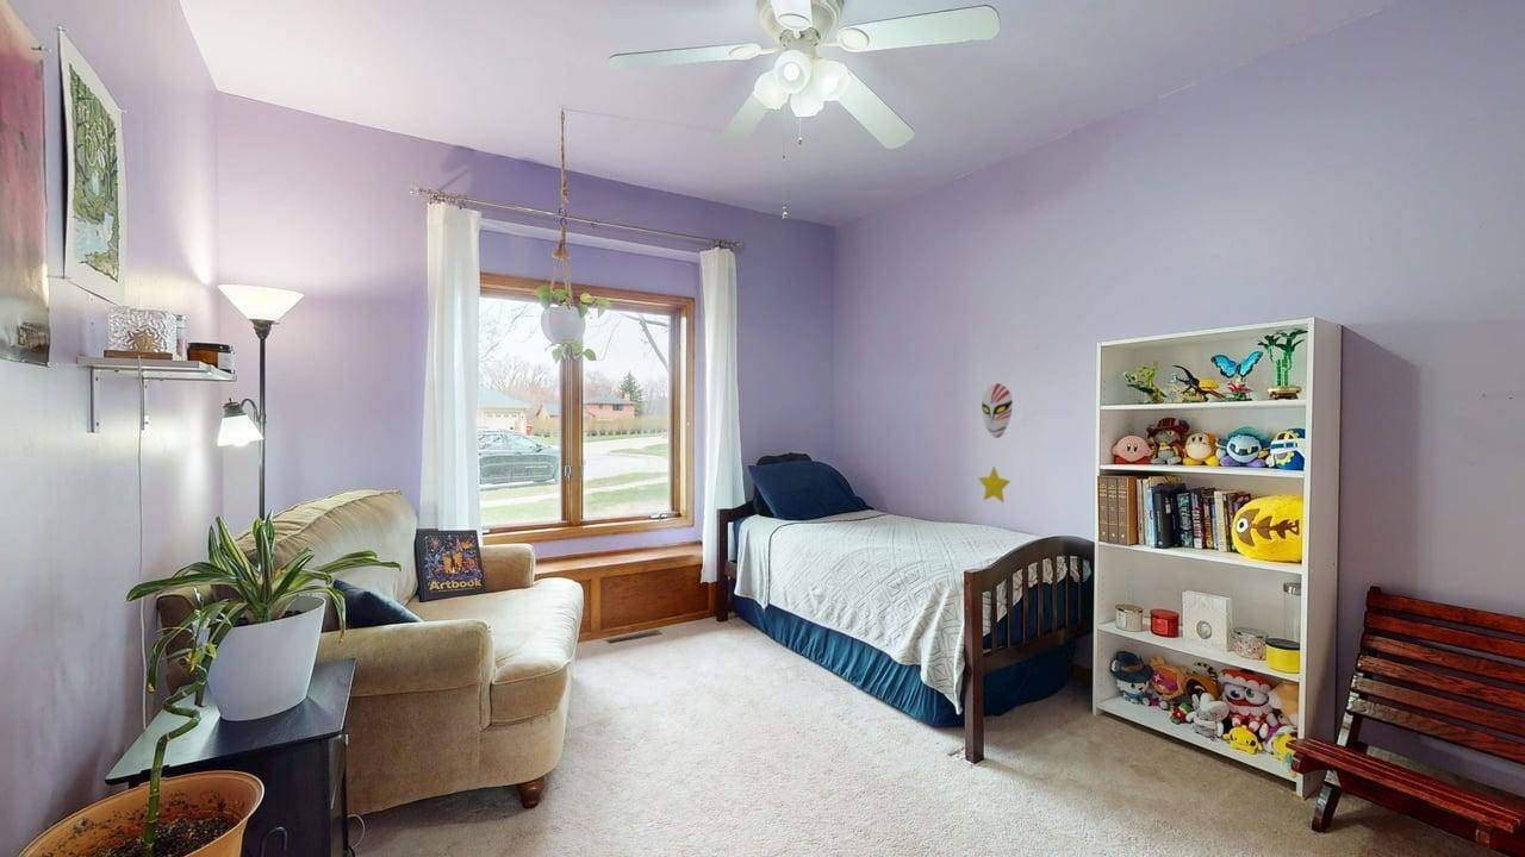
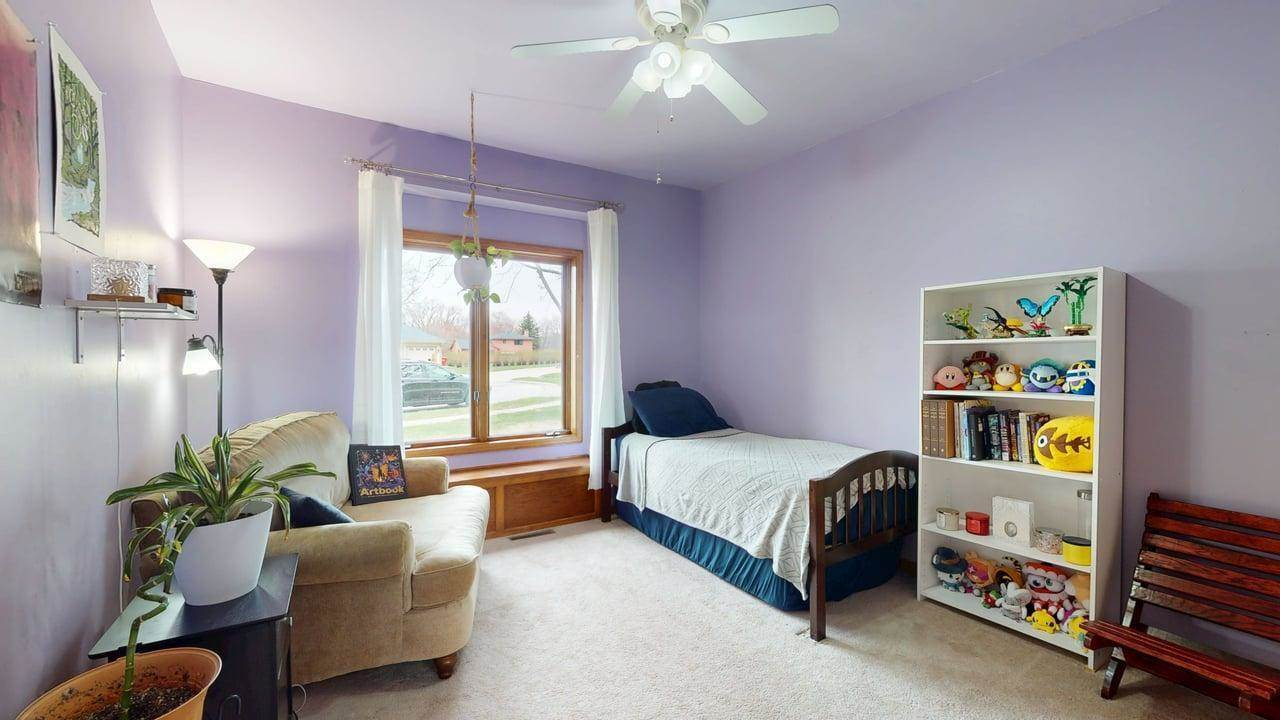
- decorative star (994, 483)
- mask (994, 411)
